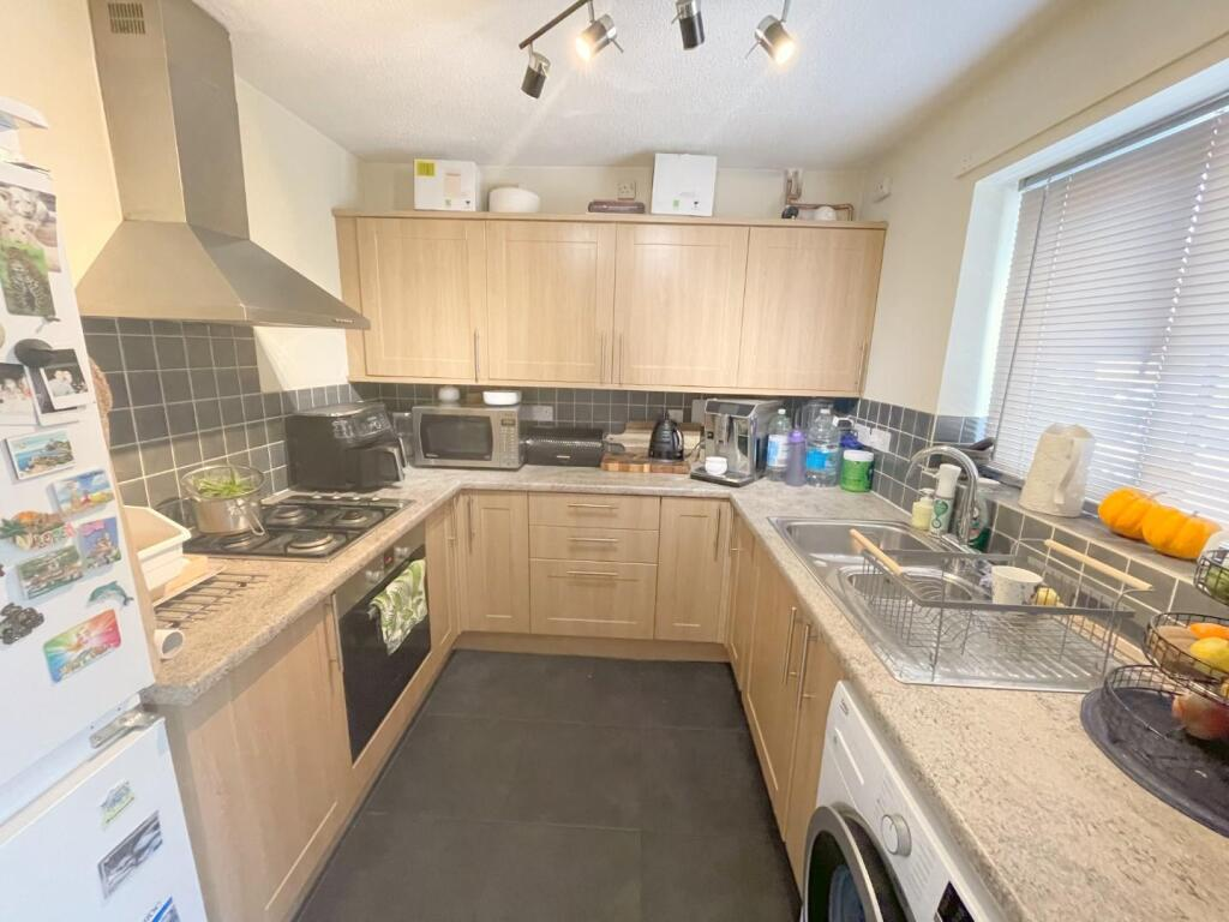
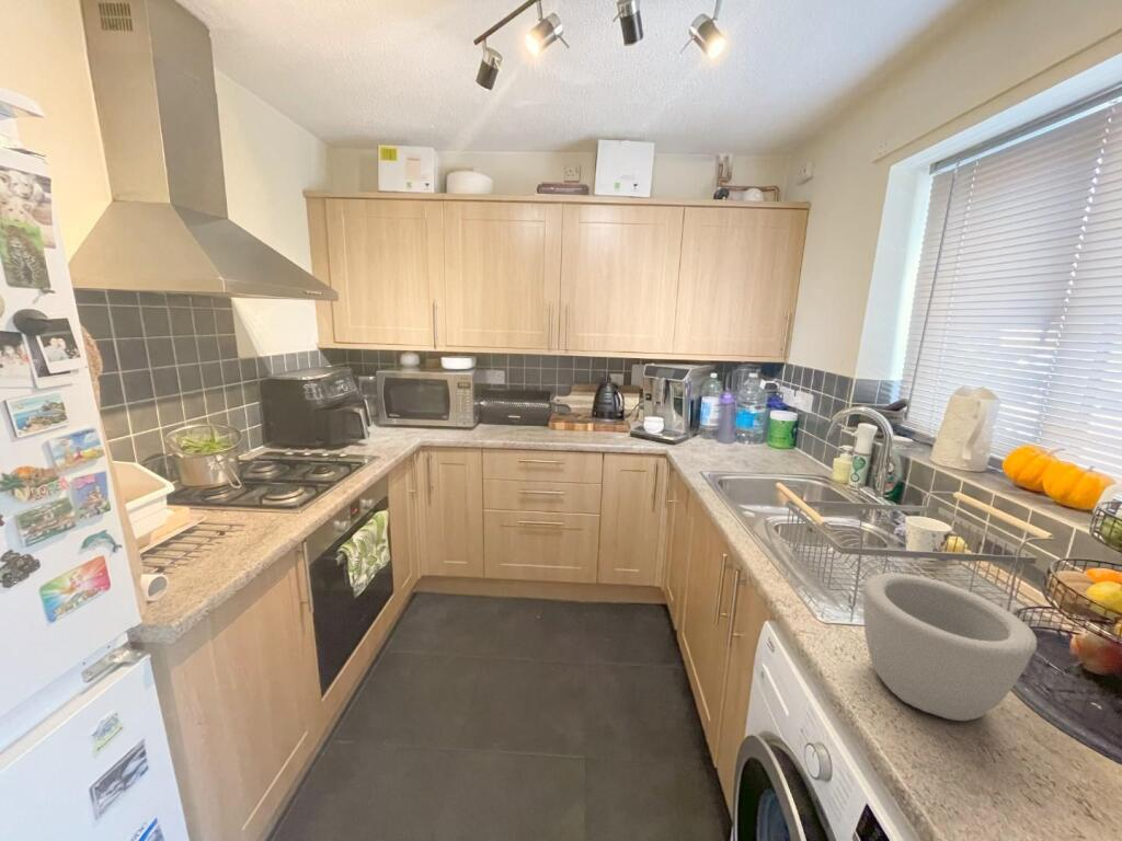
+ bowl (935, 646)
